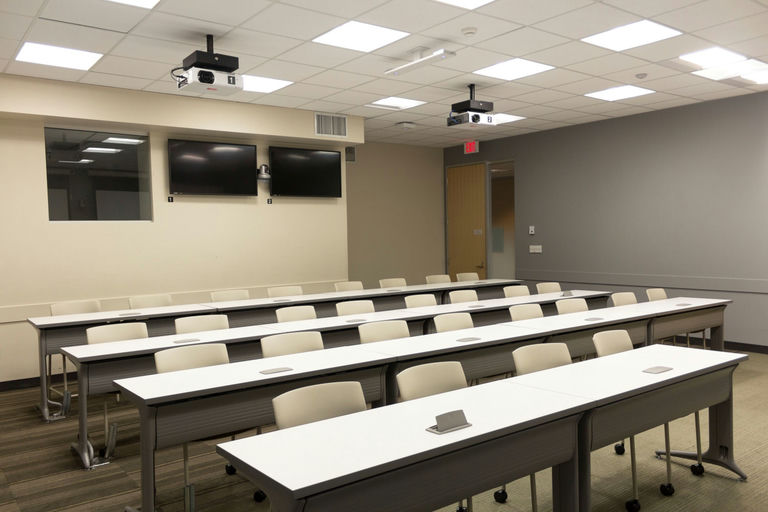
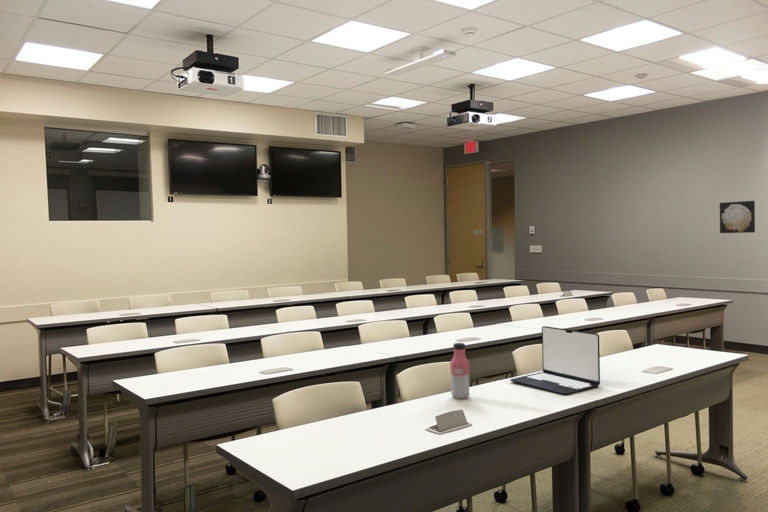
+ wall art (737, 217)
+ laptop (553, 358)
+ water bottle (459, 370)
